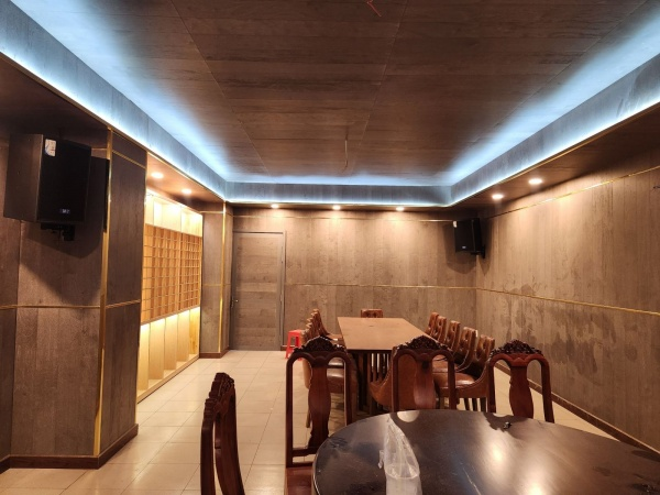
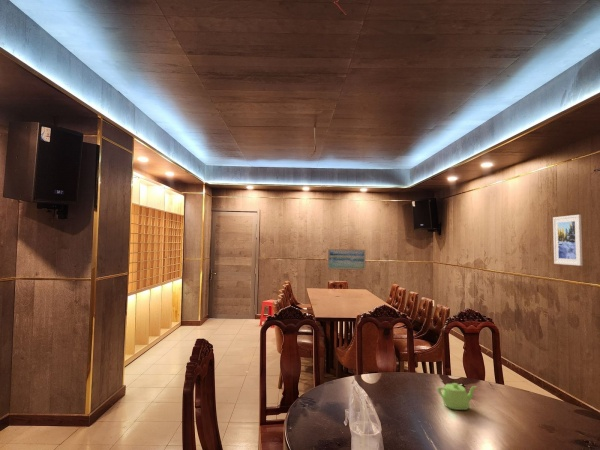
+ teapot (457, 394)
+ wall art (346, 259)
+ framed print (566, 240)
